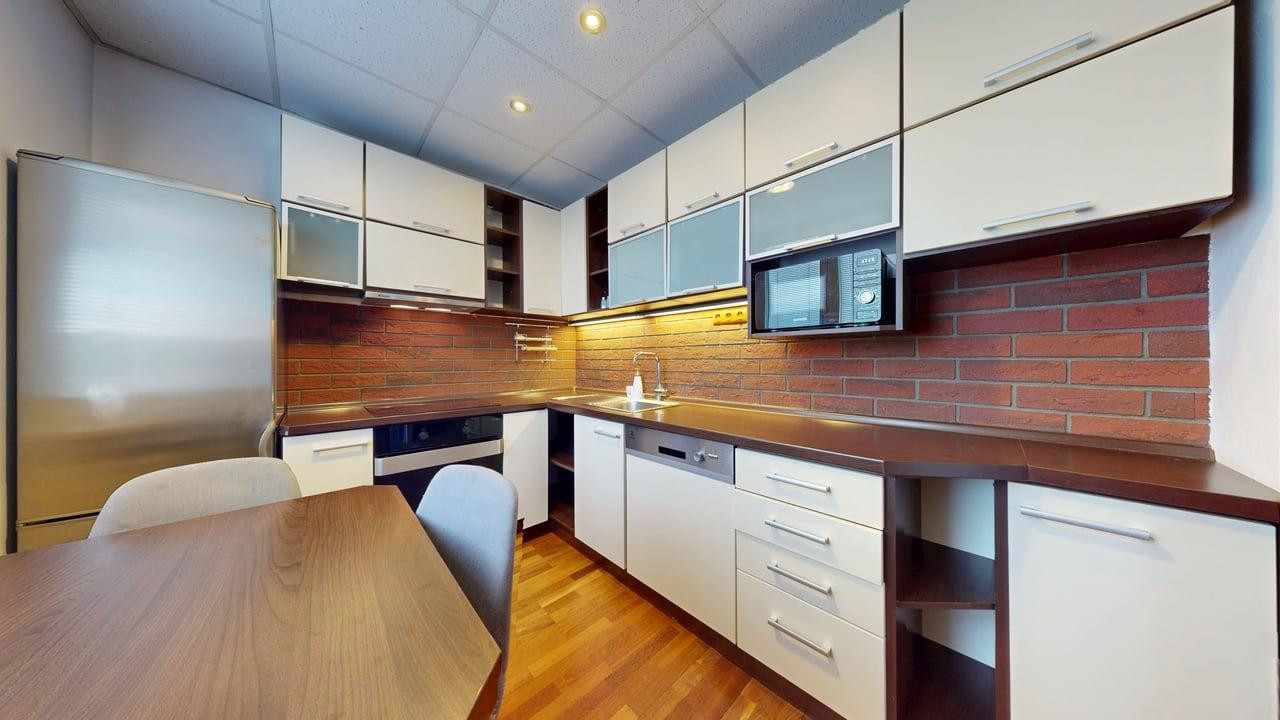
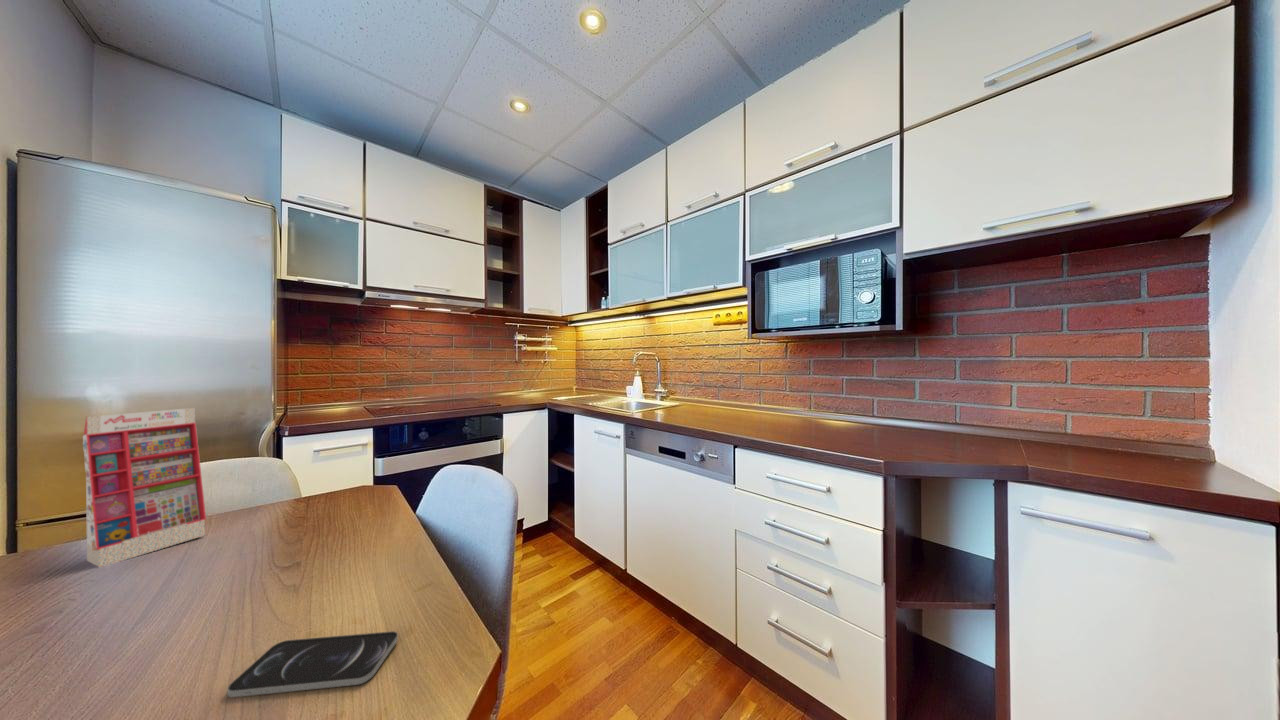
+ gift box (148, 479)
+ smartphone (320, 661)
